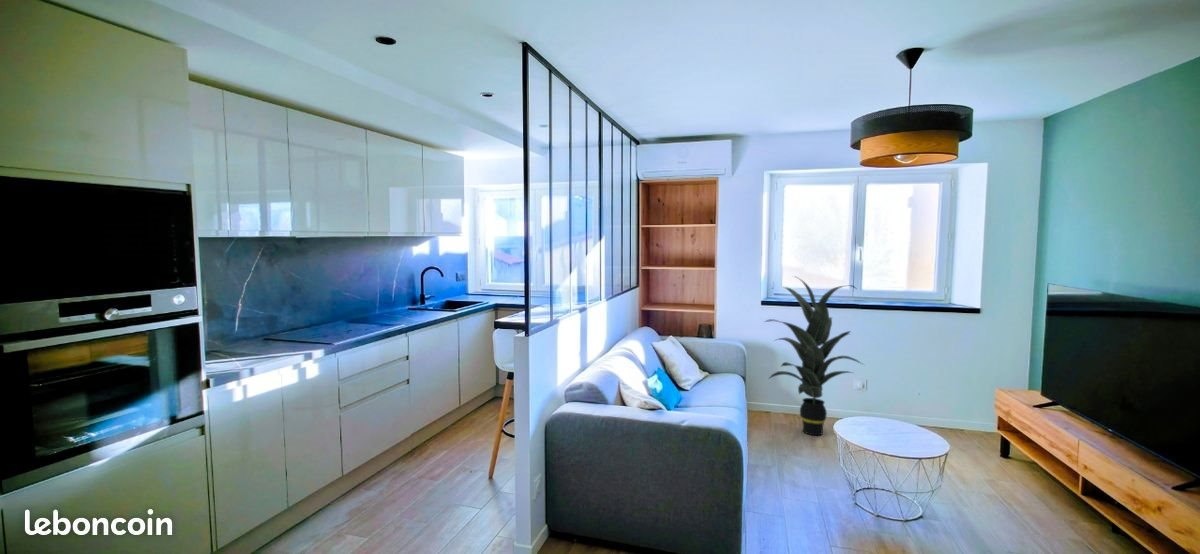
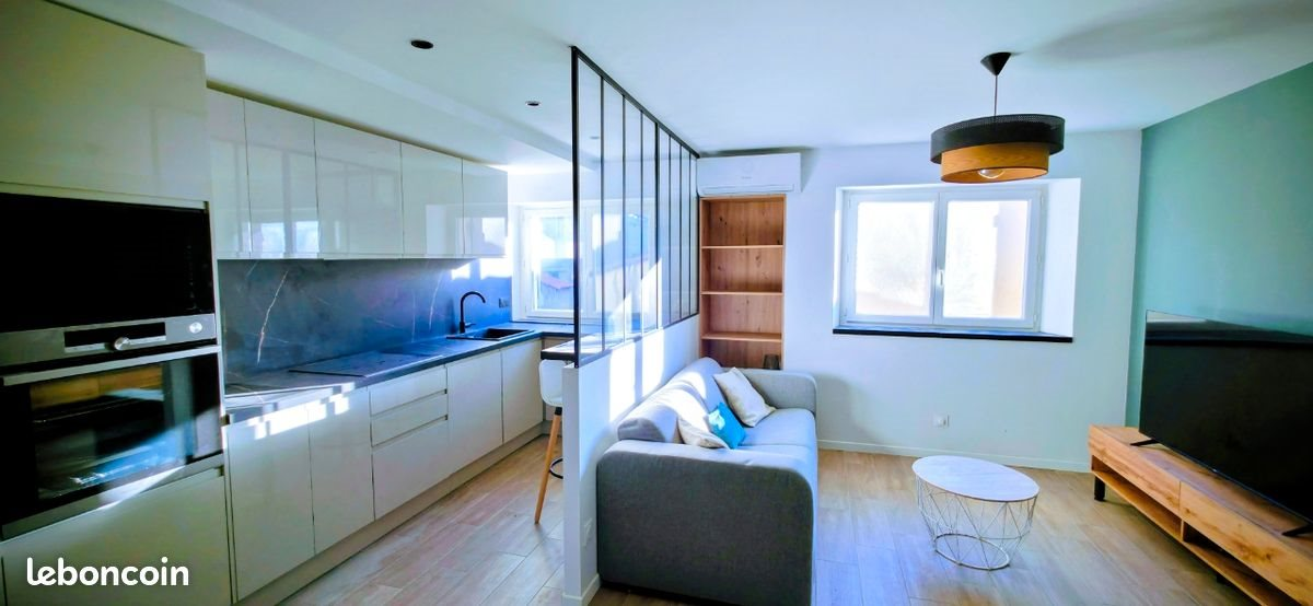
- indoor plant (808, 353)
